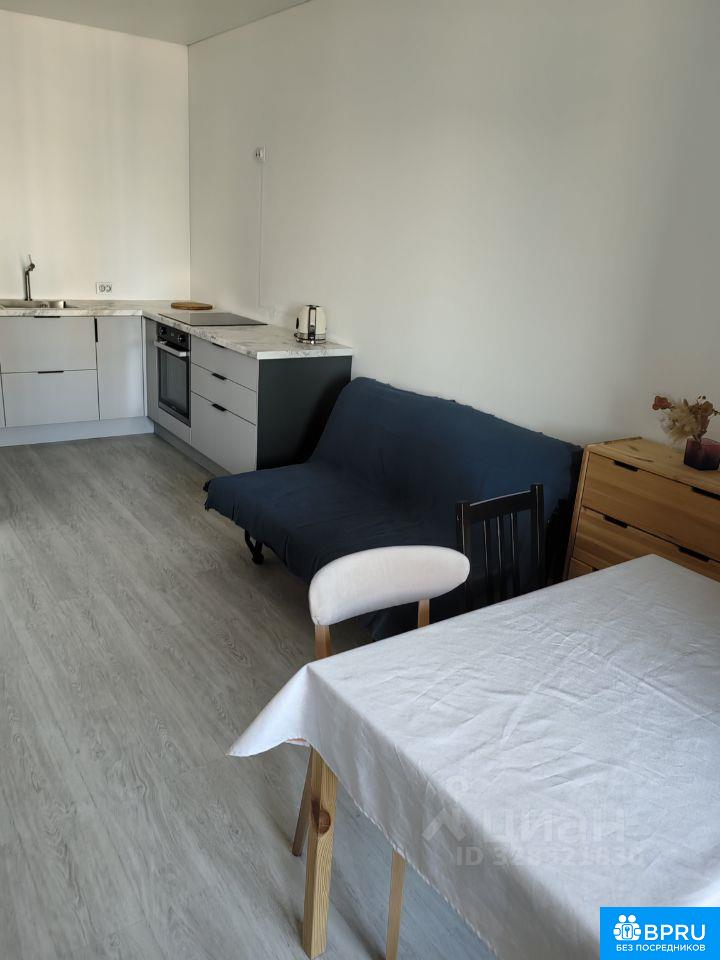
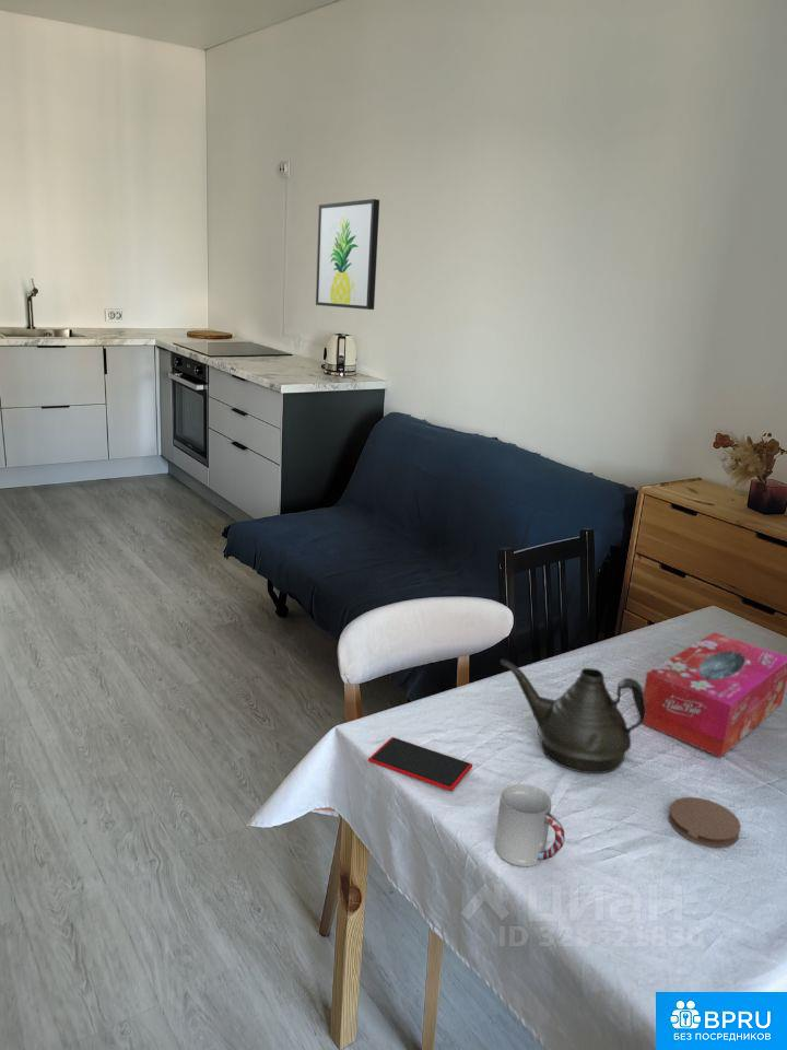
+ teapot (568, 707)
+ cup (531, 829)
+ tissue box (717, 689)
+ wall art (345, 255)
+ smartphone (420, 762)
+ coaster (704, 820)
